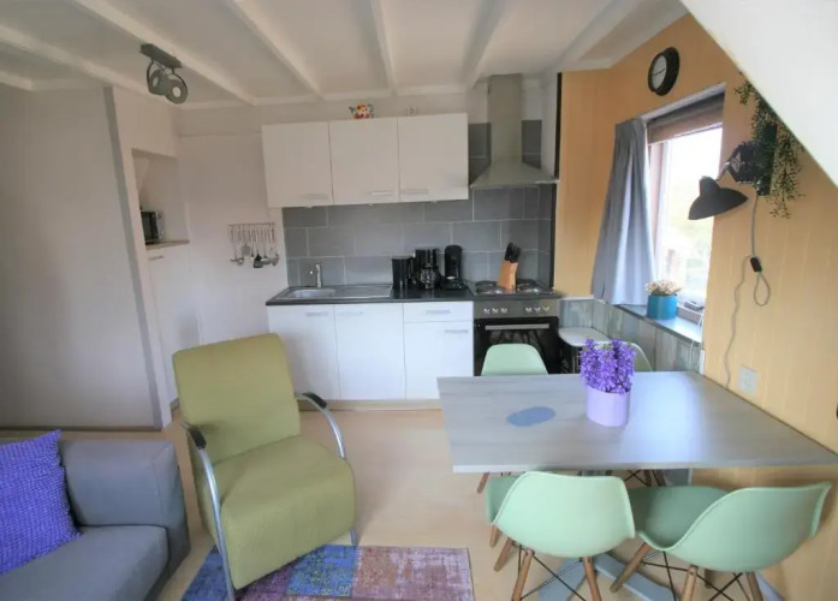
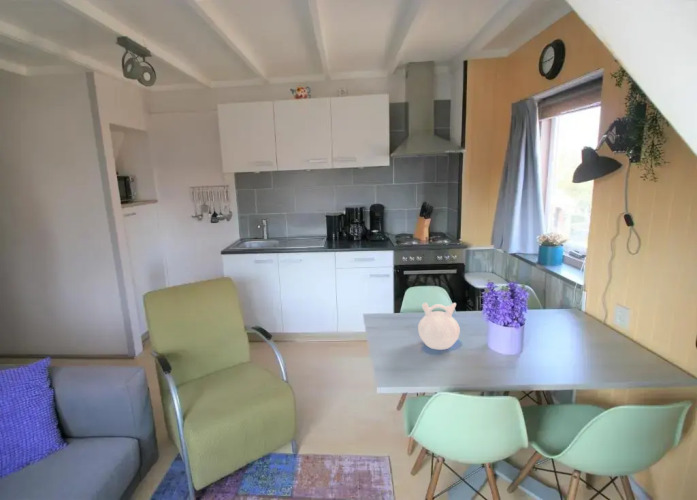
+ teapot (438, 323)
